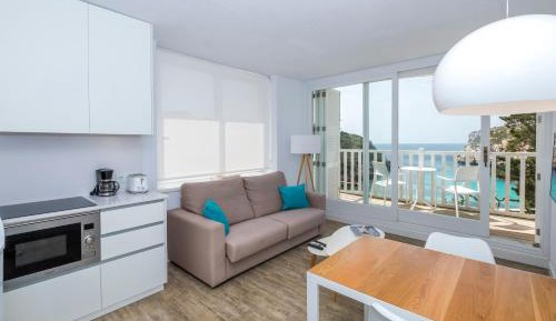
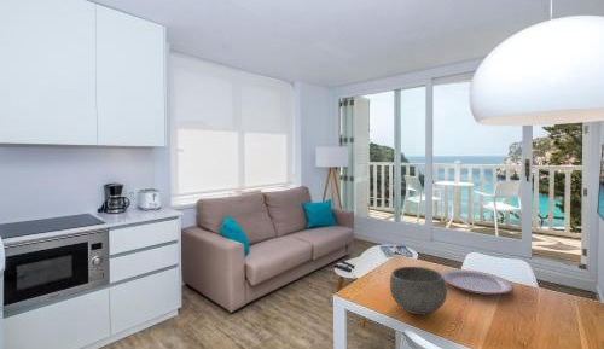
+ bowl (417, 291)
+ plate (475, 283)
